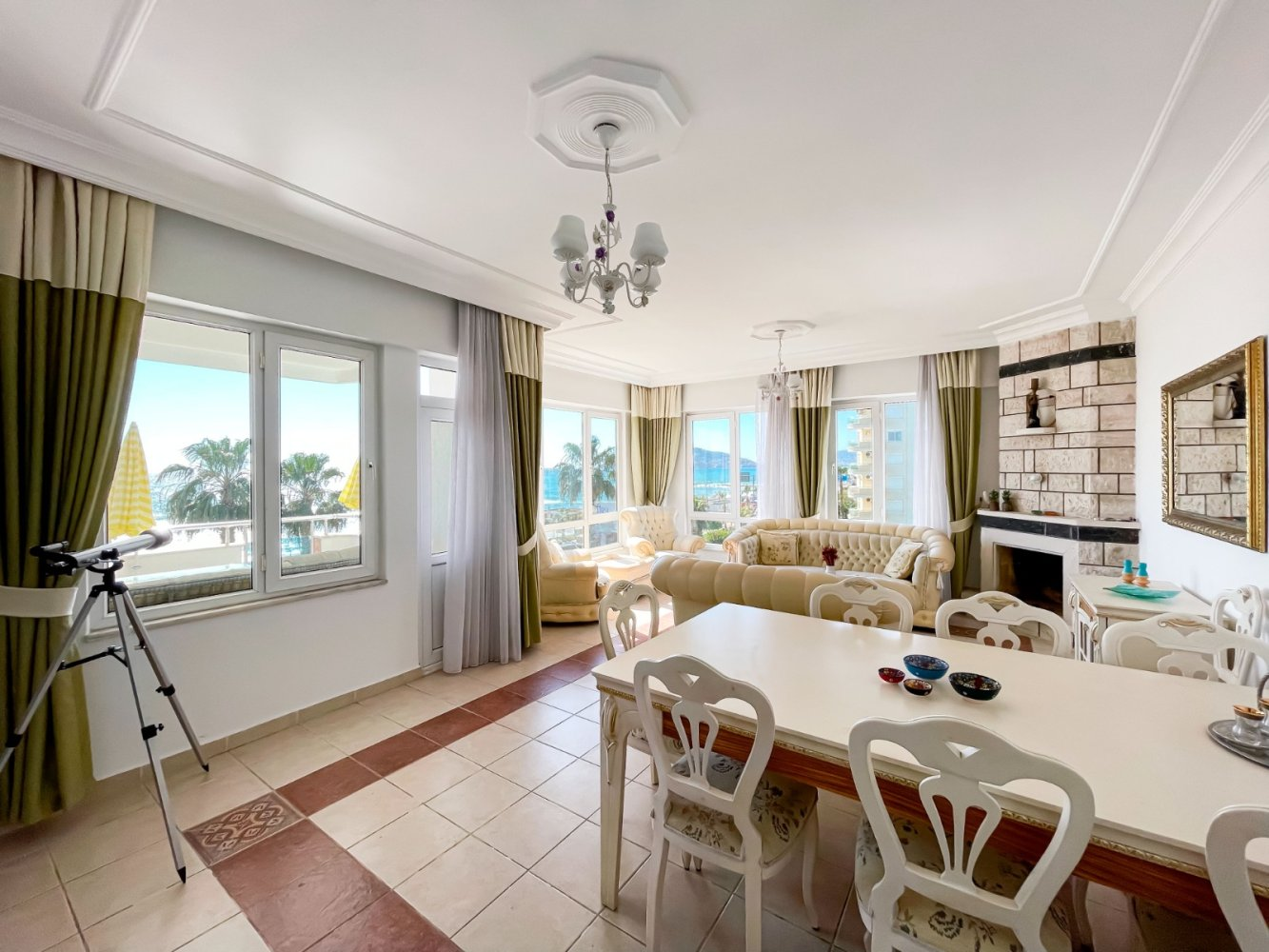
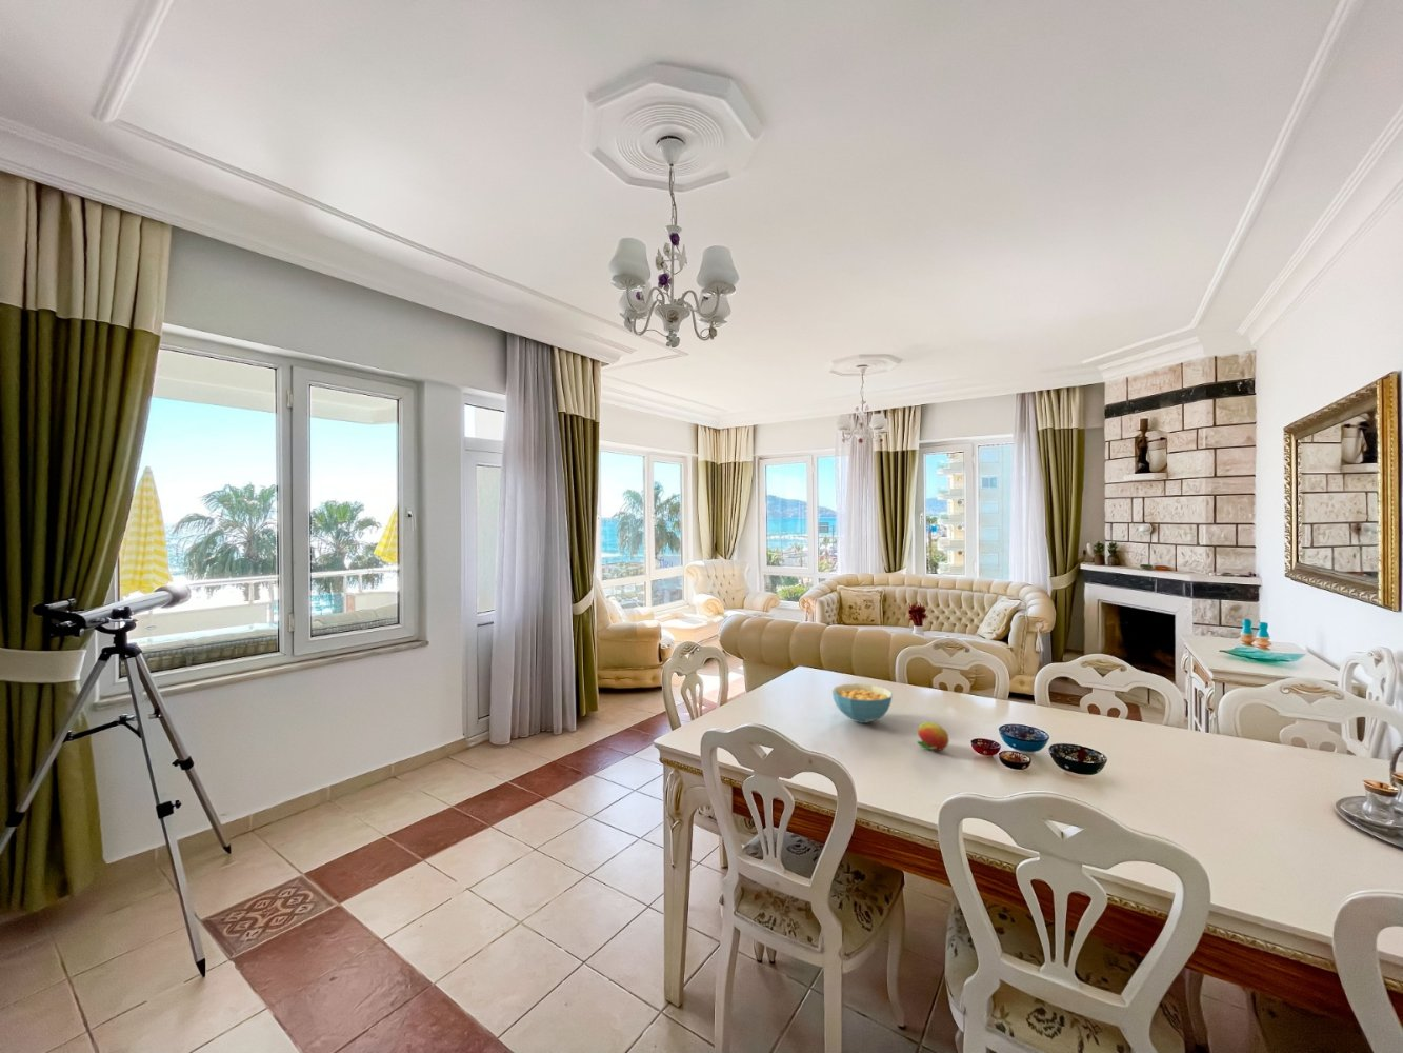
+ cereal bowl (862, 706)
+ fruit (932, 734)
